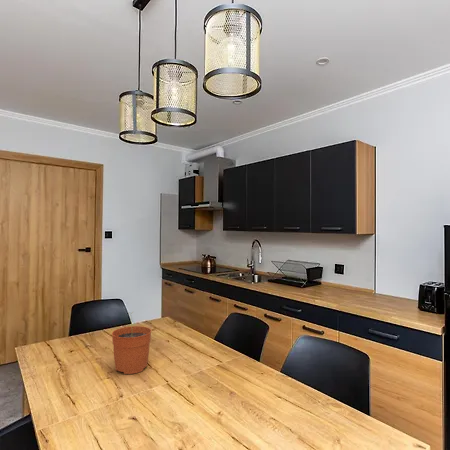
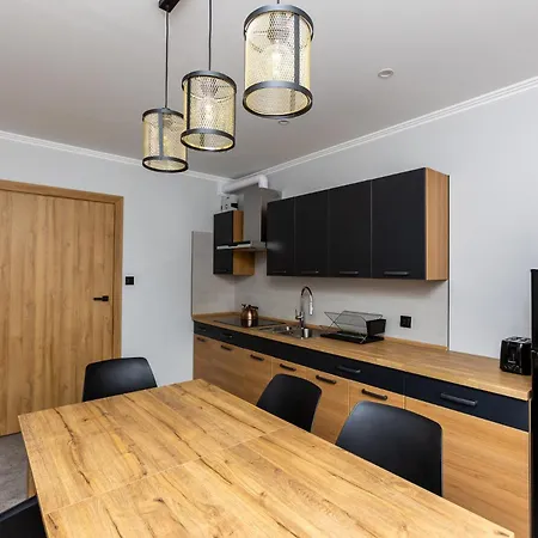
- plant pot (131, 340)
